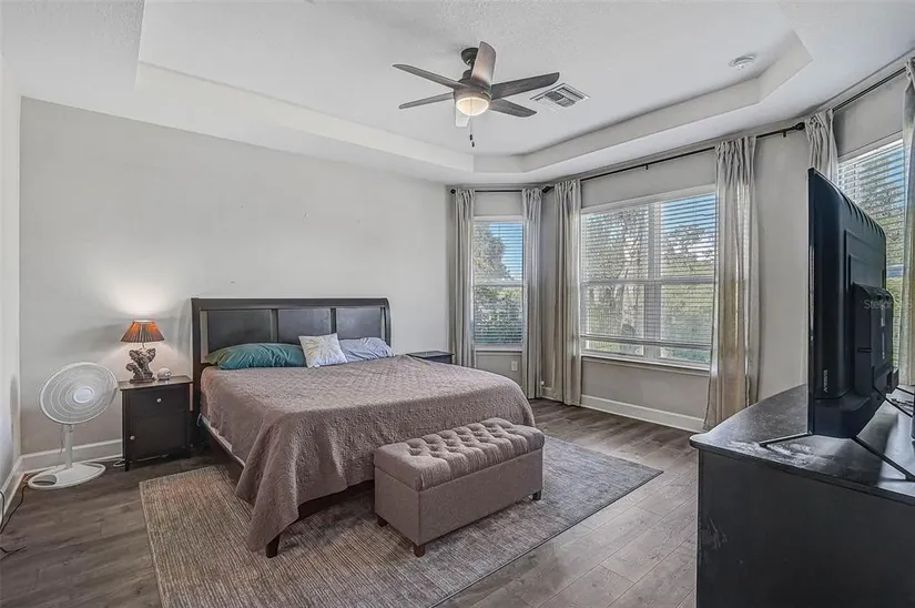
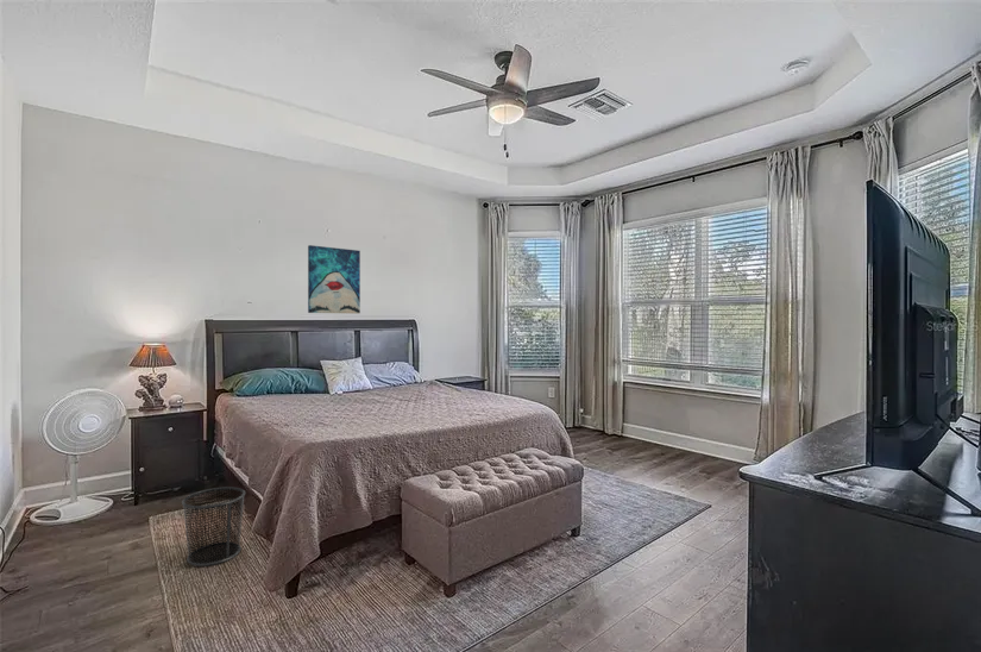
+ wall art (334, 280)
+ waste bin (214, 525)
